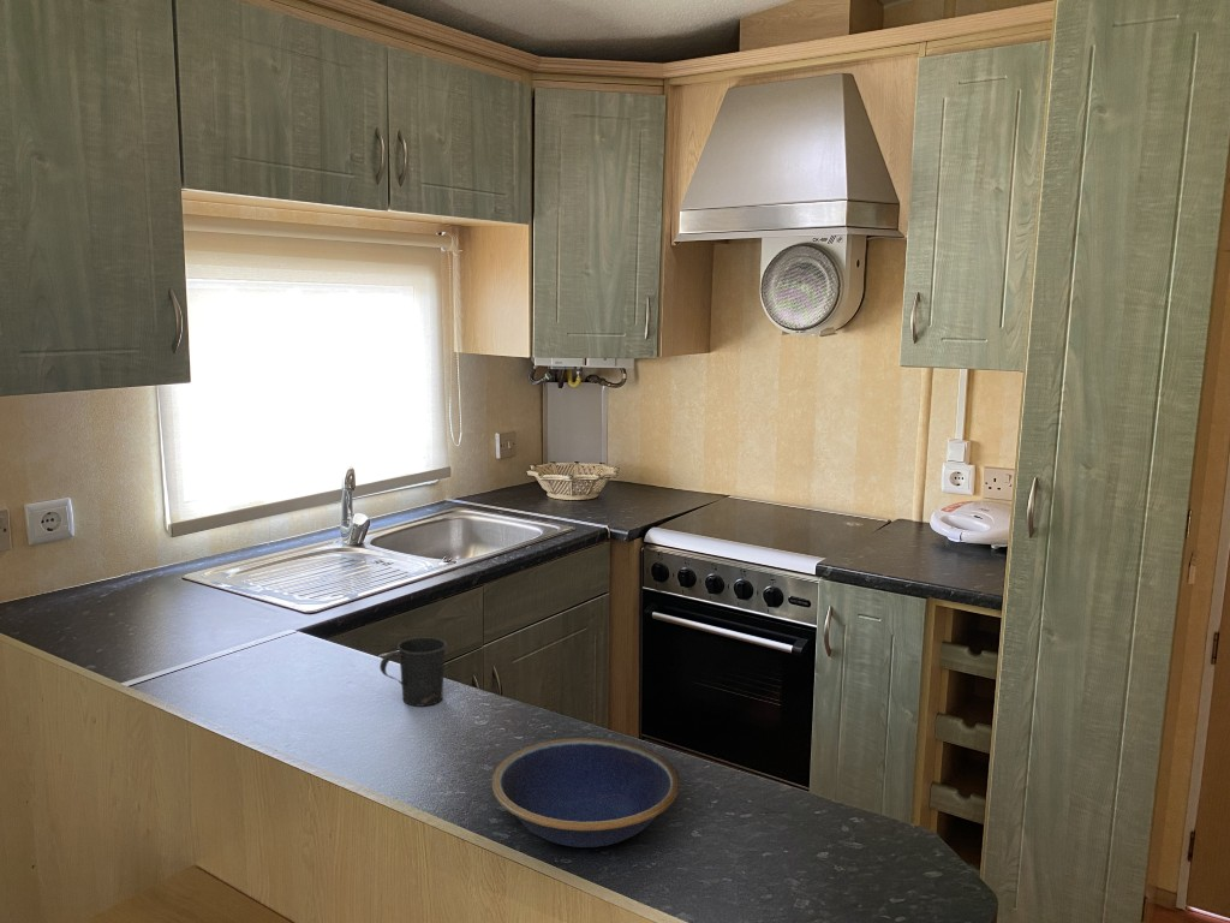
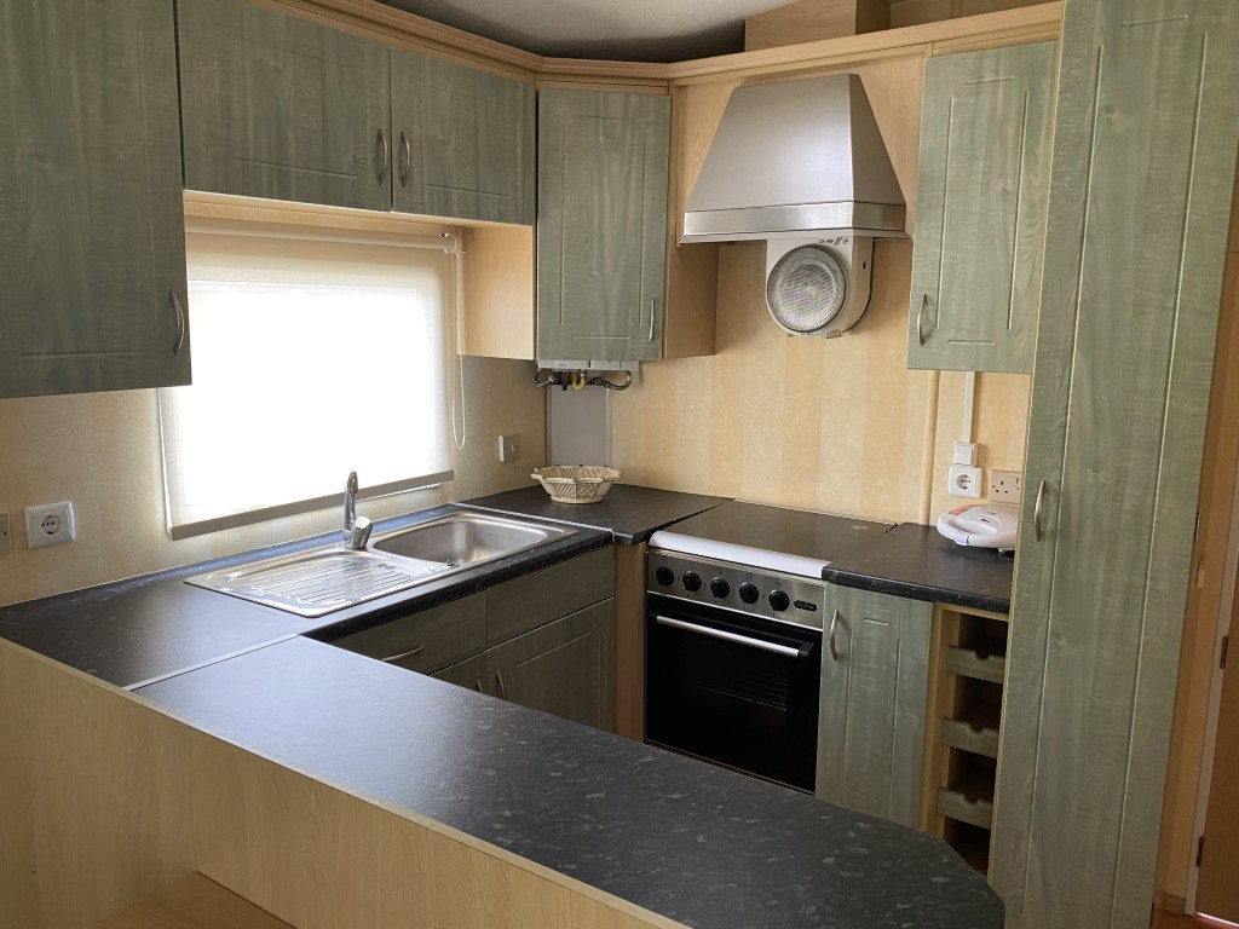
- mug (413, 674)
- bowl (585, 802)
